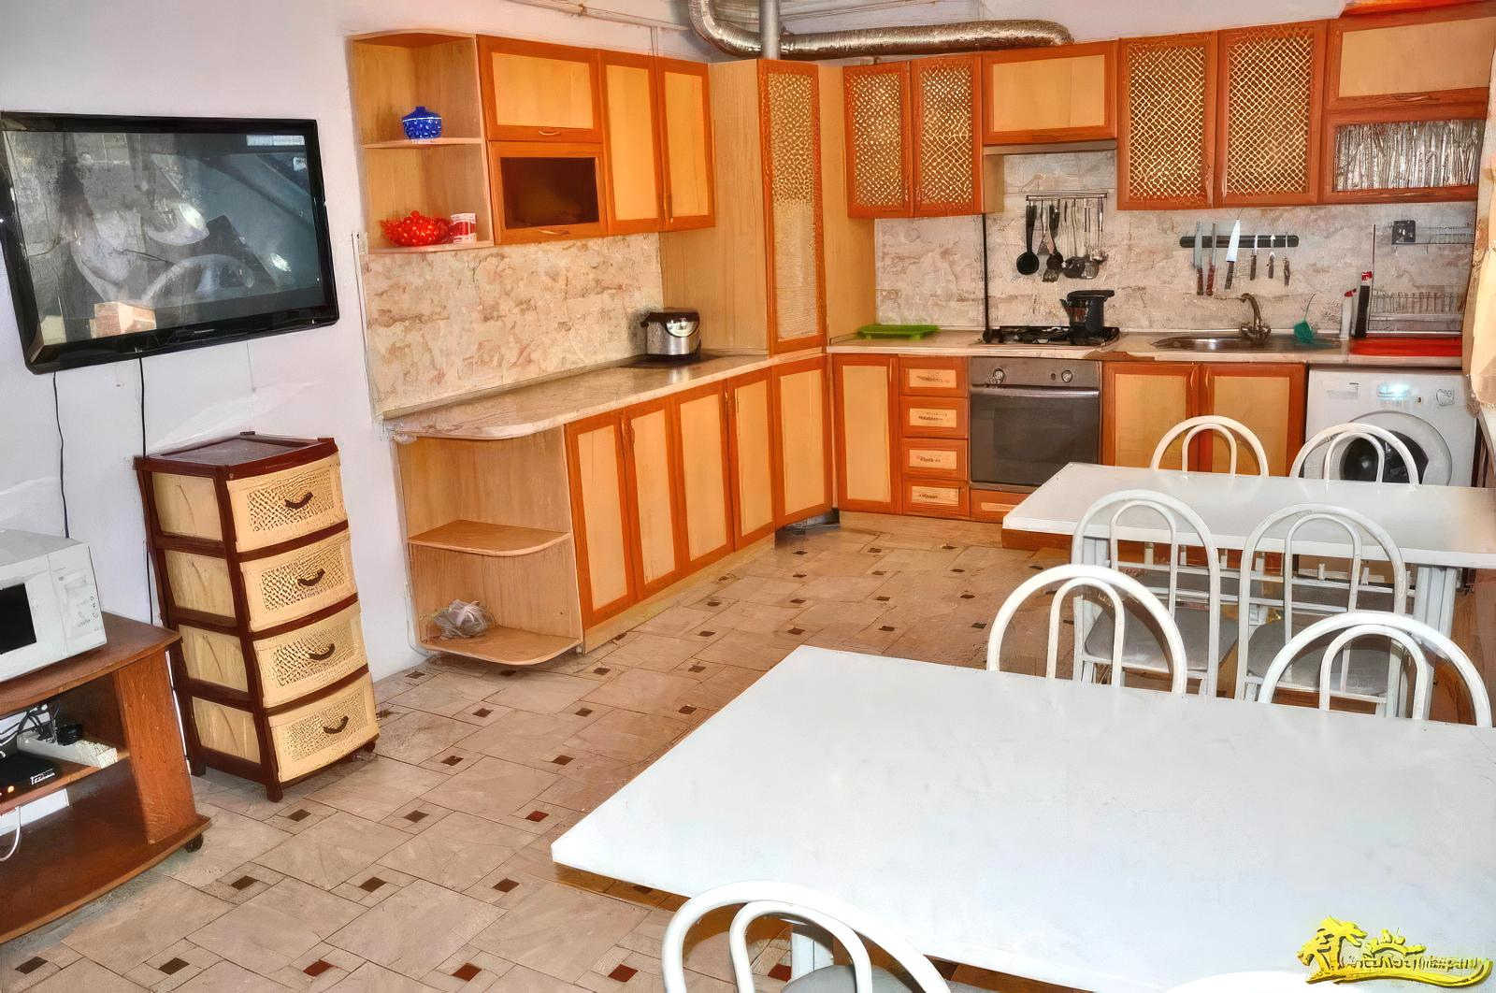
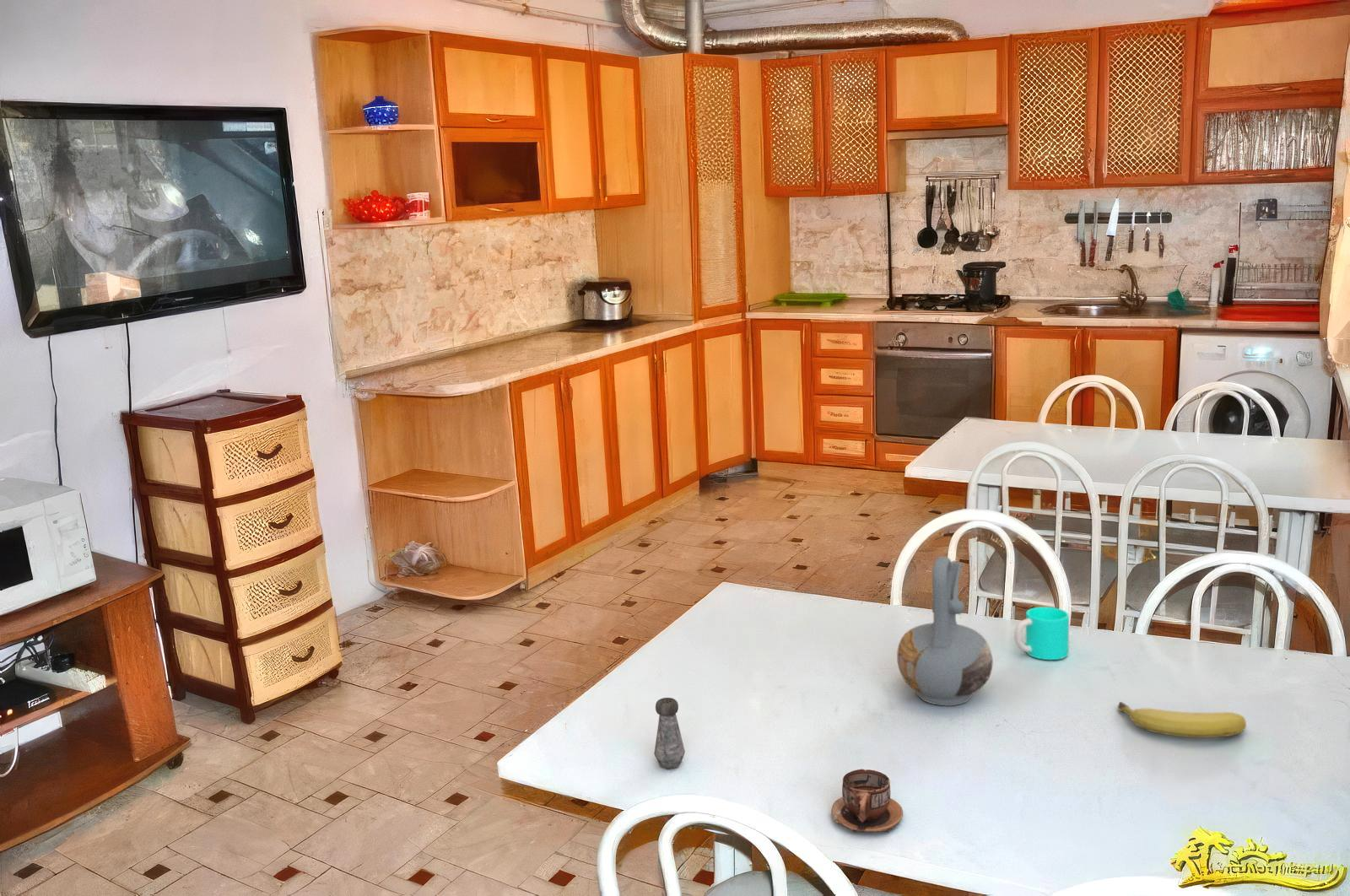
+ salt shaker (668, 732)
+ cup (866, 799)
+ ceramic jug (944, 623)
+ fruit (1180, 716)
+ cup (1040, 634)
